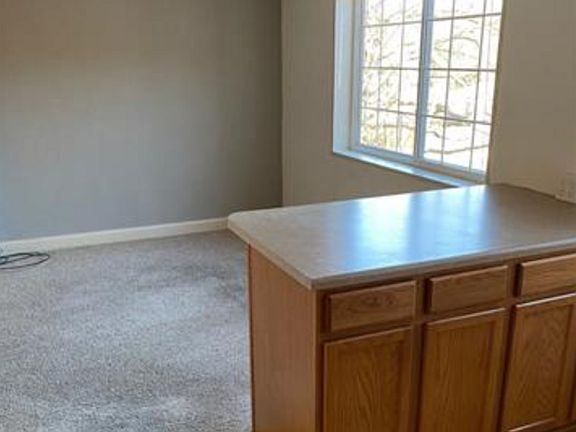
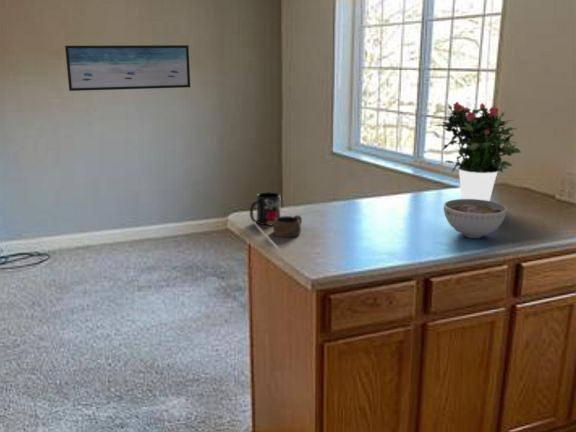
+ bowl (473, 220)
+ wall art (130, 67)
+ potted flower (476, 153)
+ mug (264, 209)
+ cup (290, 225)
